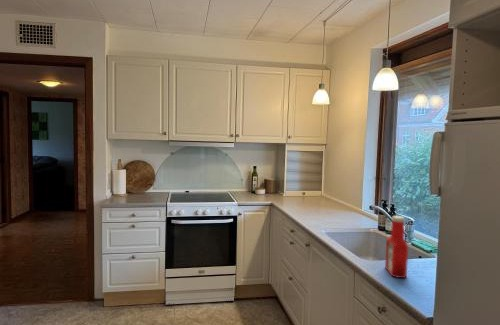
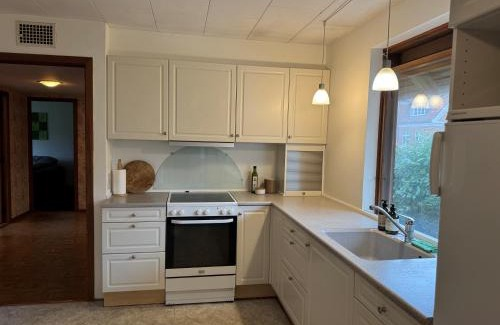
- soap bottle (396, 244)
